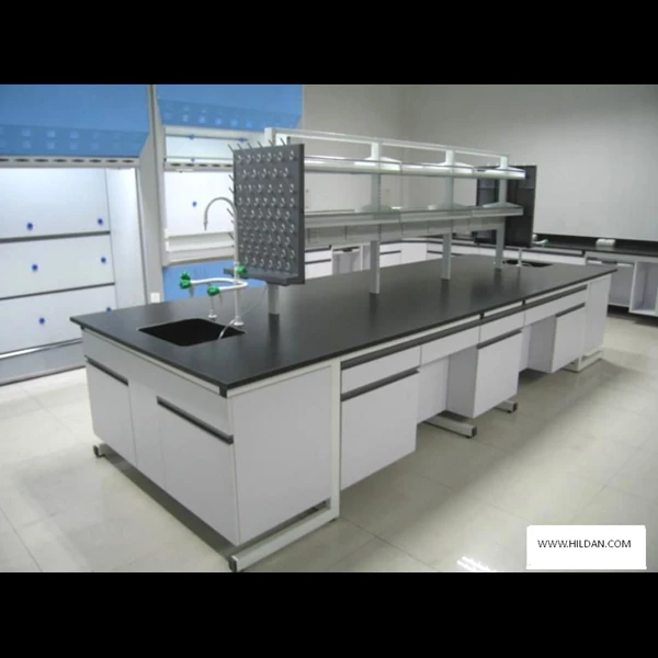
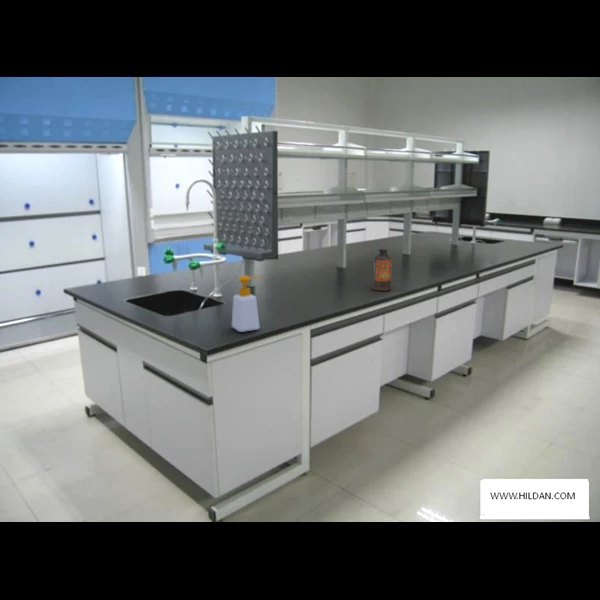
+ soap bottle (249, 301)
+ bottle (382, 269)
